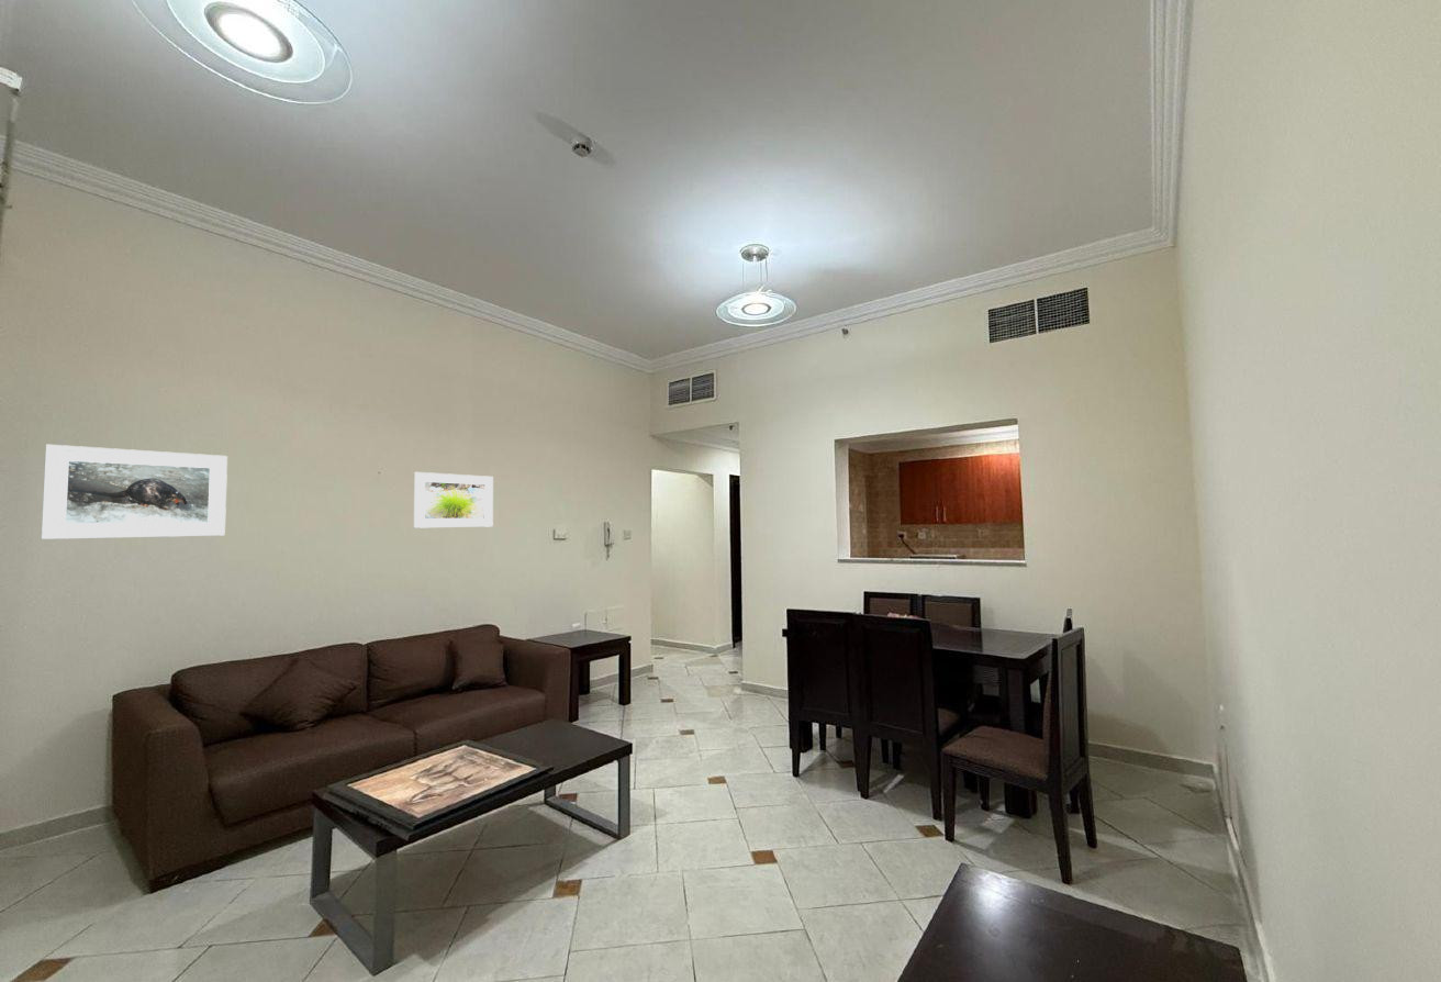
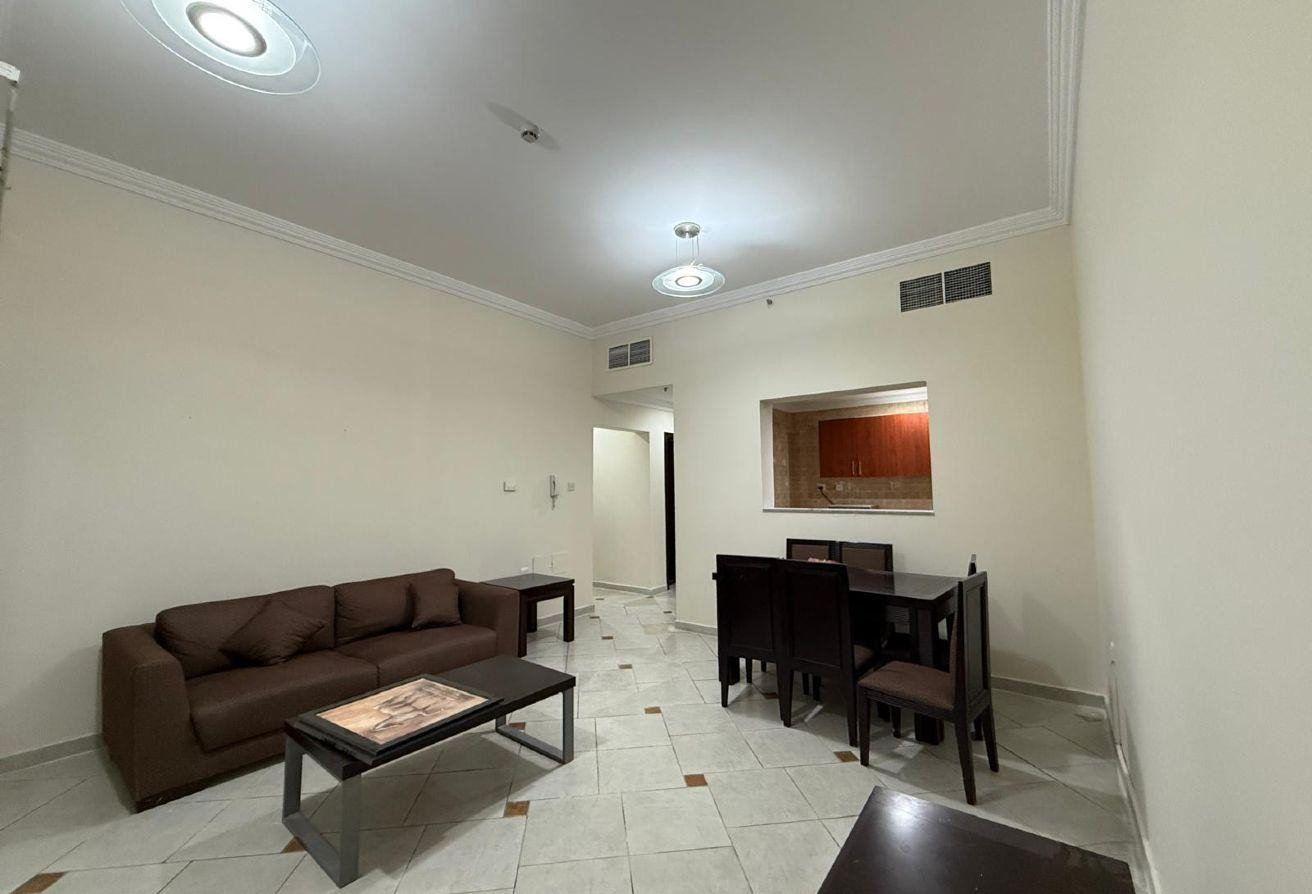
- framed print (143, 493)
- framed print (455, 500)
